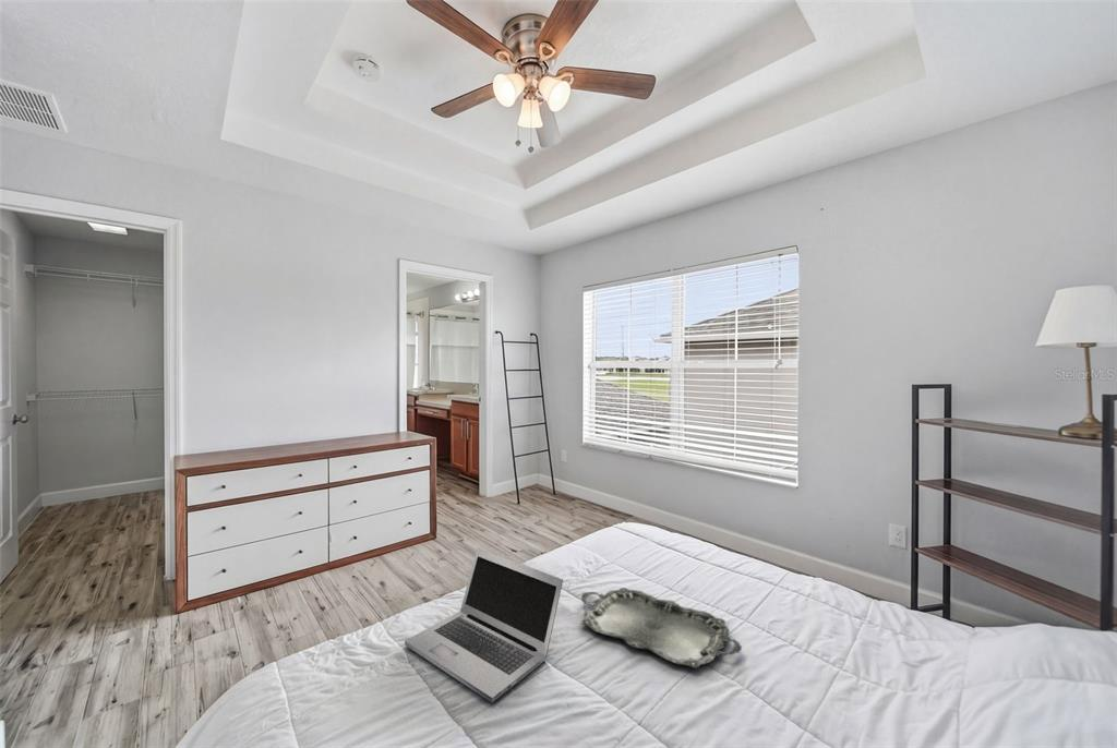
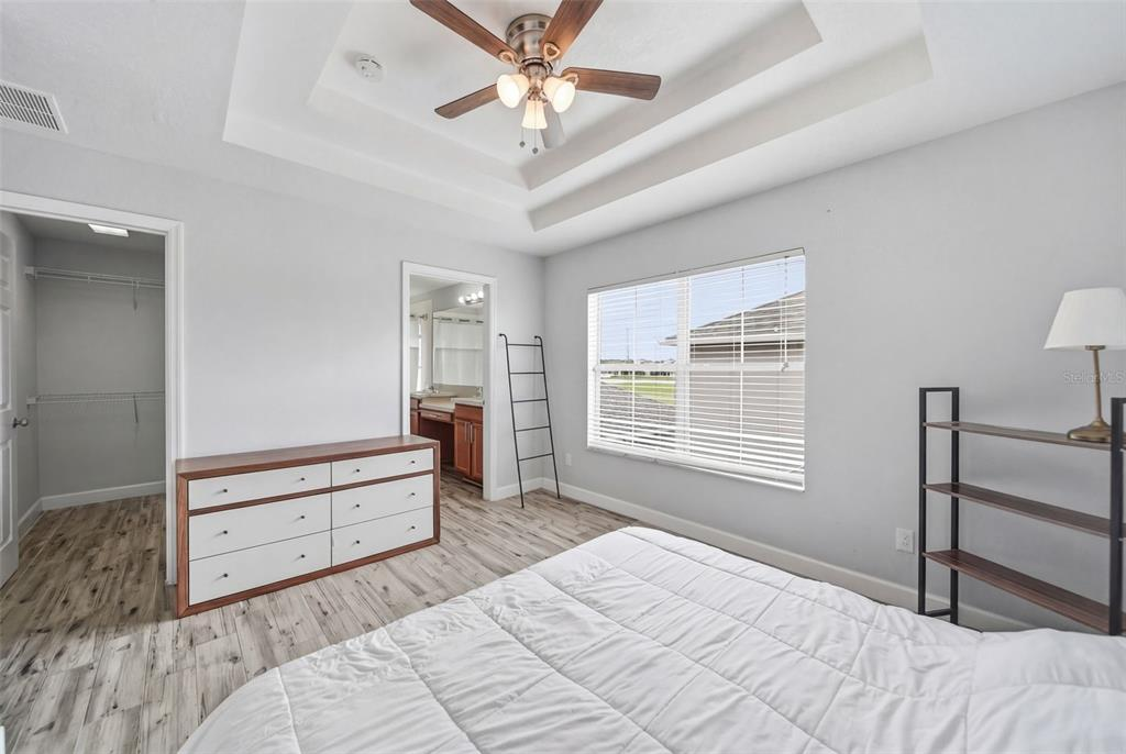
- laptop (483, 613)
- serving tray (653, 622)
